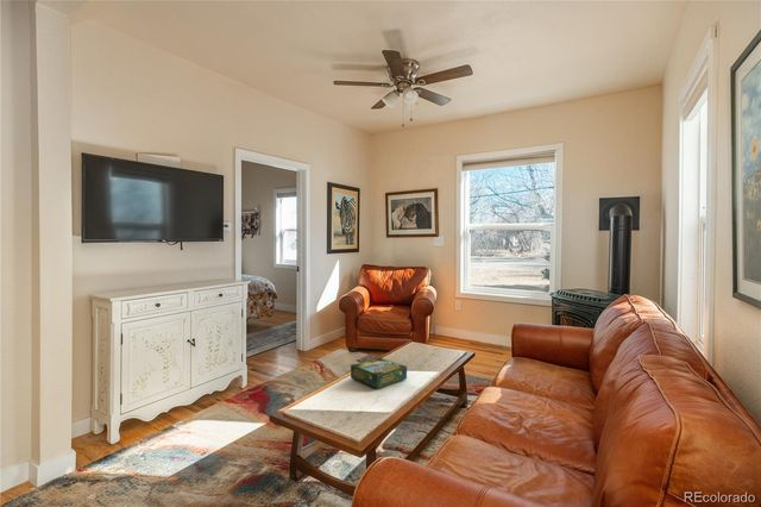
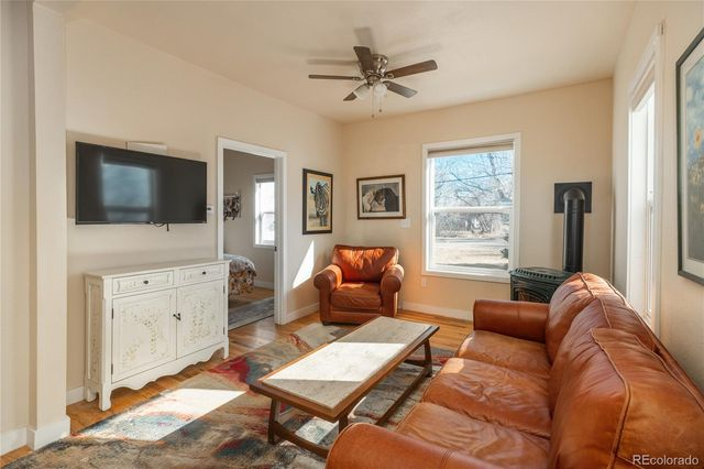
- board game (378, 371)
